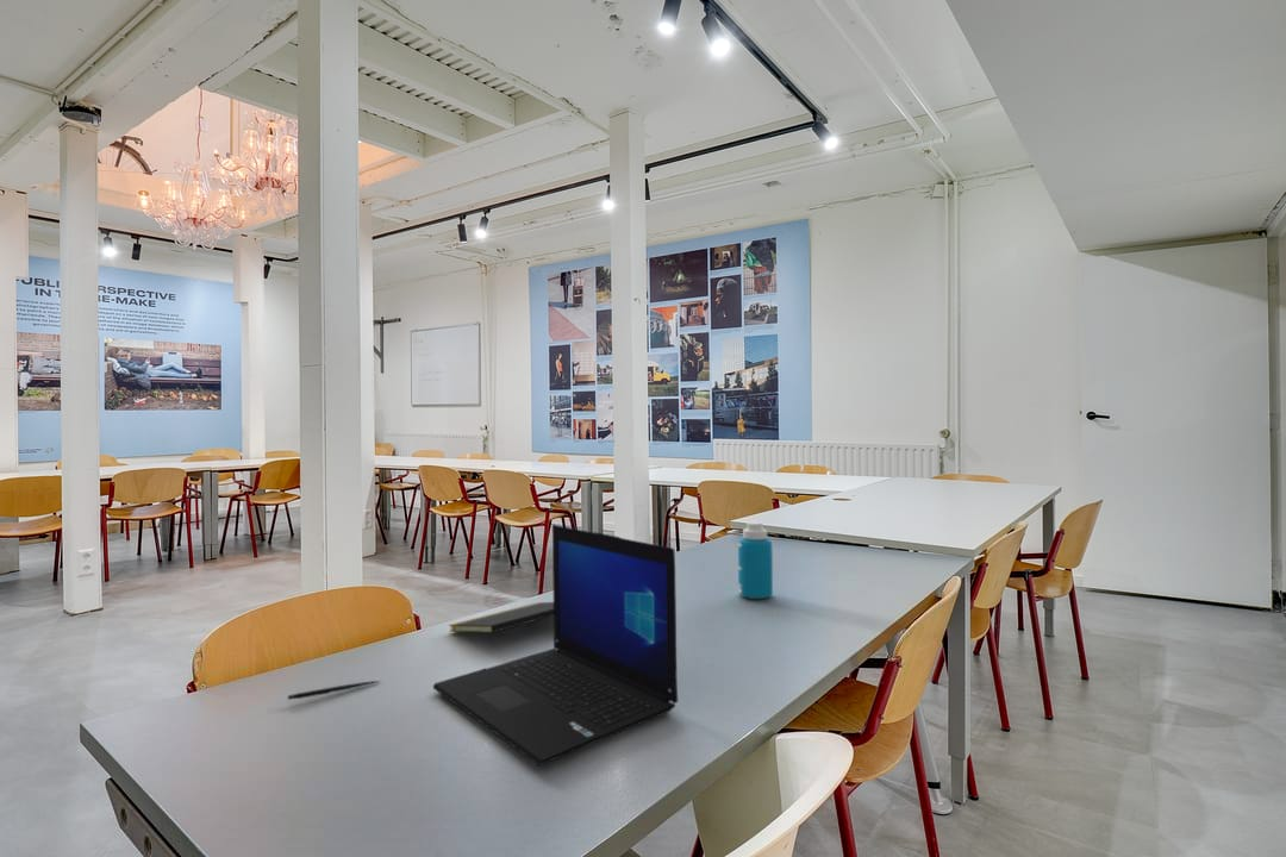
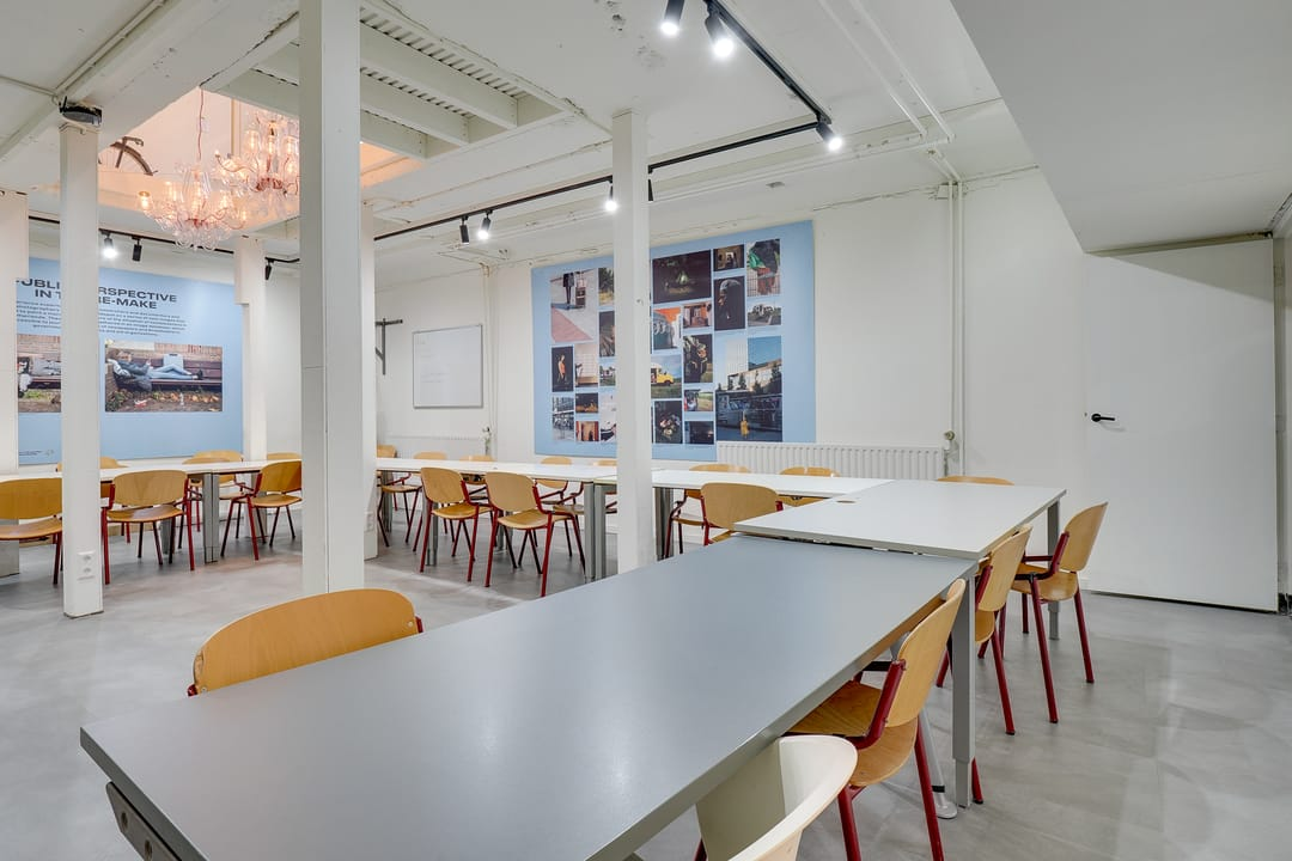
- pen (336, 688)
- notepad (517, 615)
- laptop (554, 621)
- bottle (755, 558)
